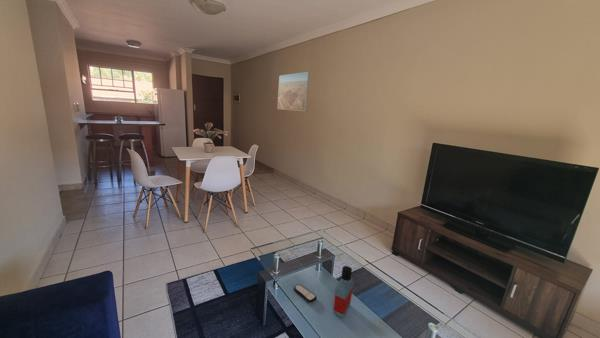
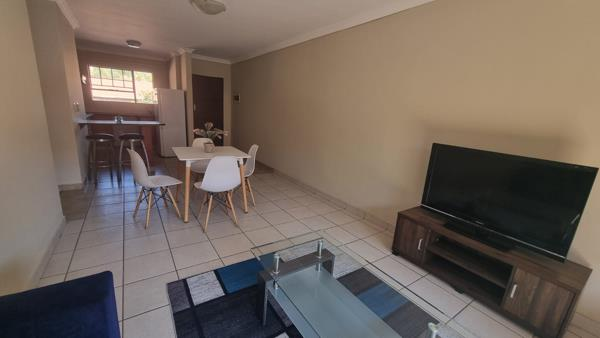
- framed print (291, 92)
- remote control (304, 293)
- bottle (344, 289)
